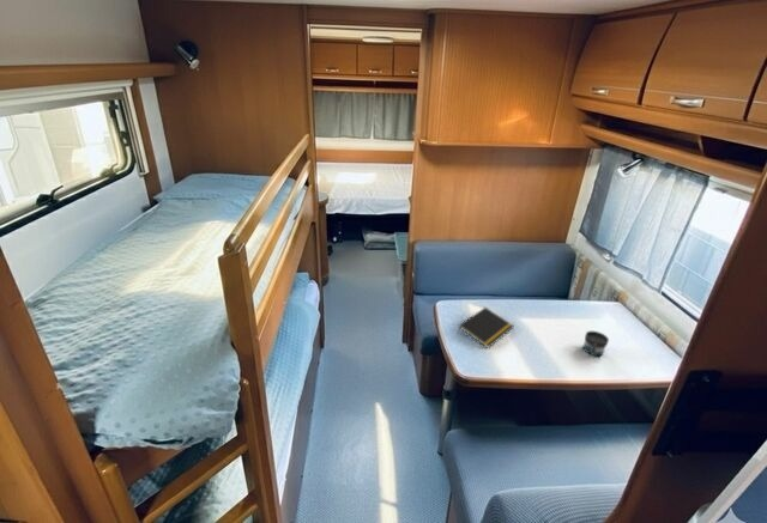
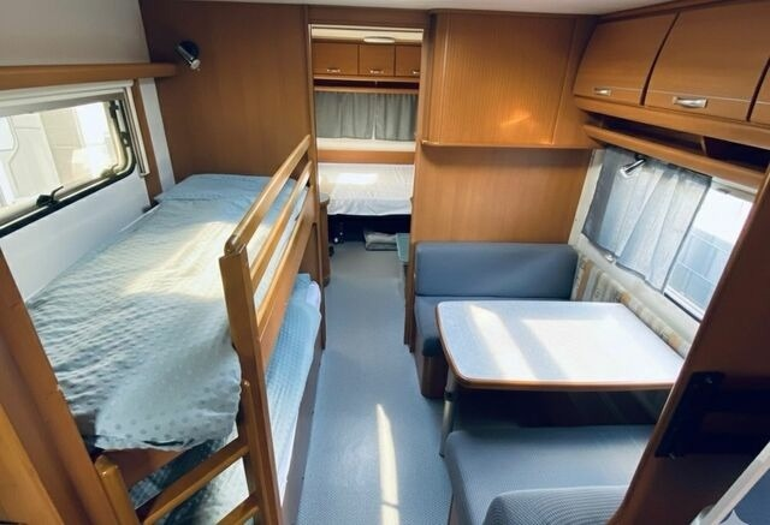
- notepad (487, 326)
- mug (596, 345)
